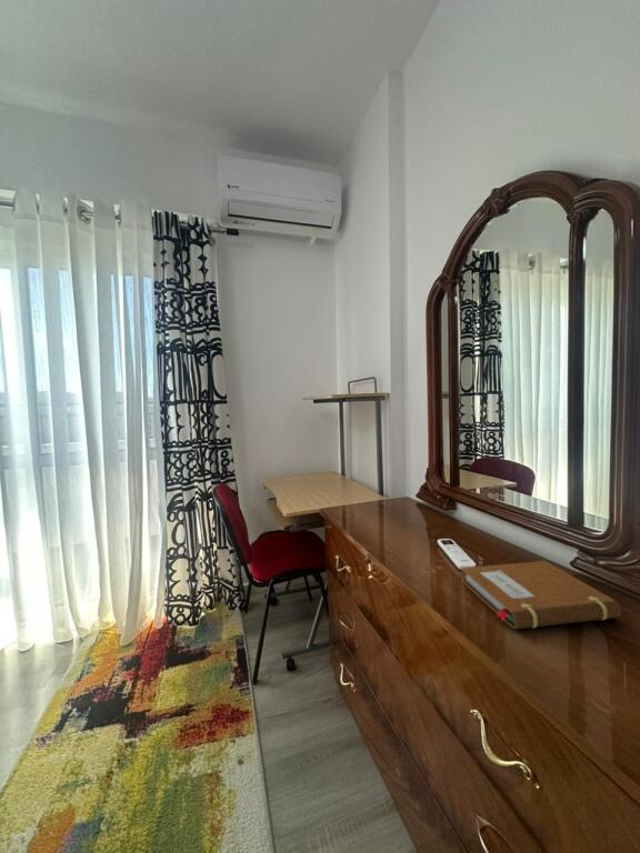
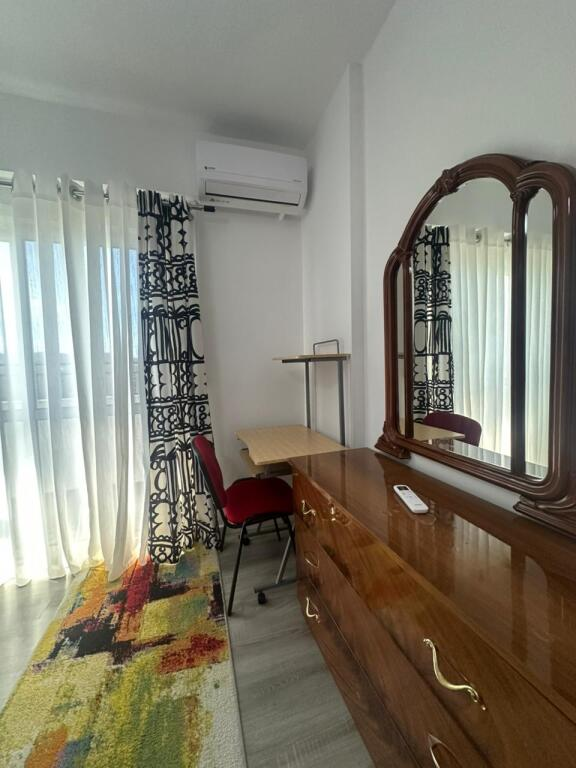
- notebook (530, 591)
